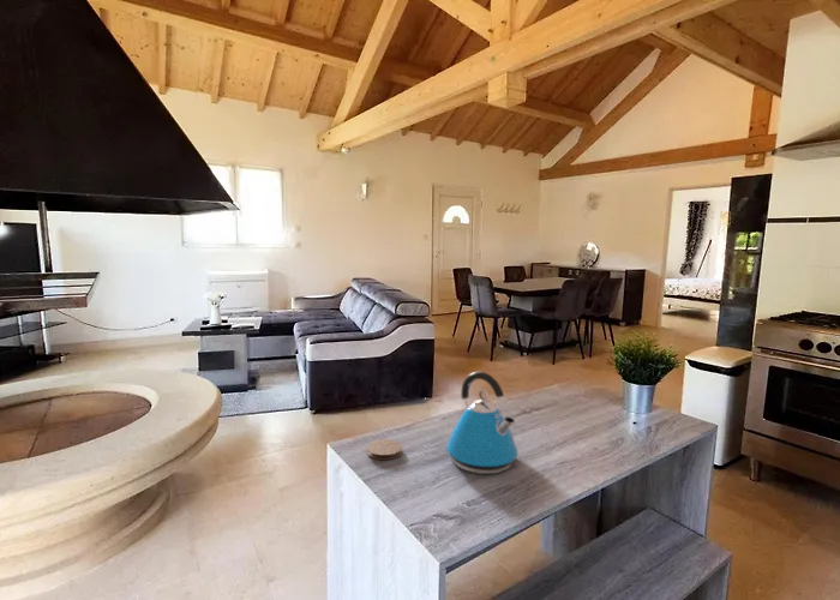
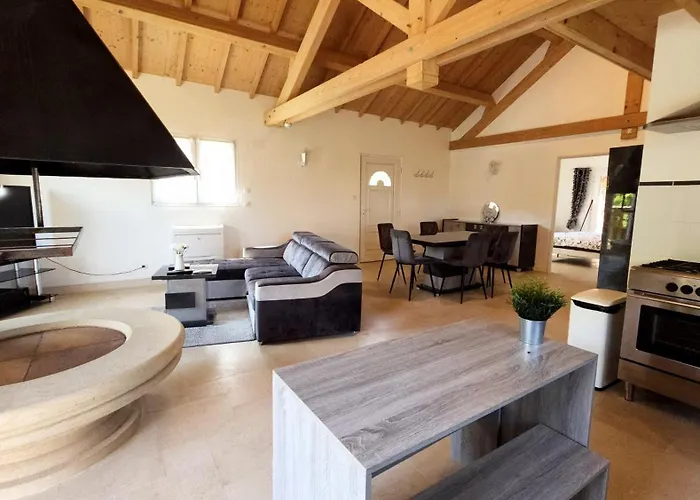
- kettle (480, 415)
- coaster (384, 449)
